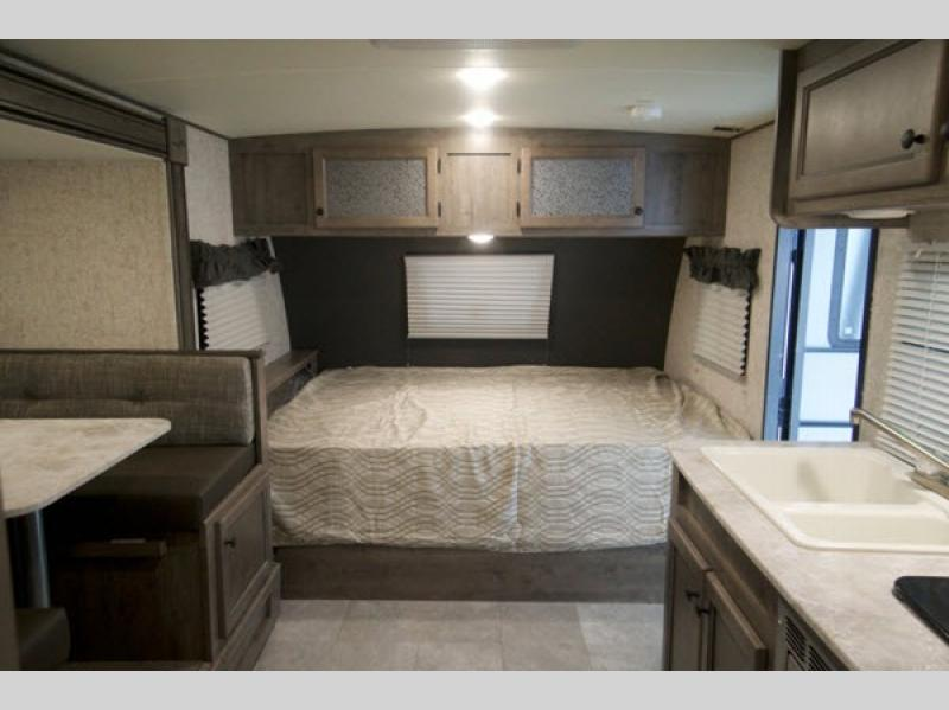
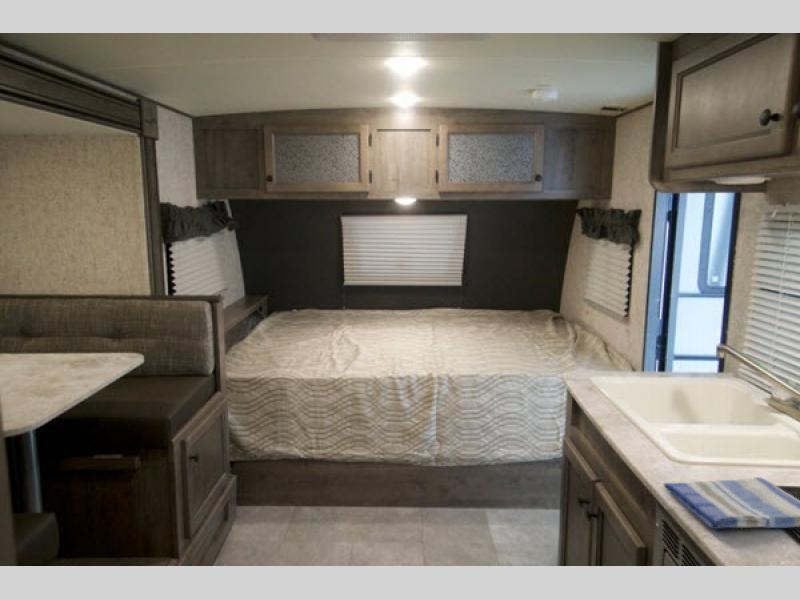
+ dish towel (739, 500)
